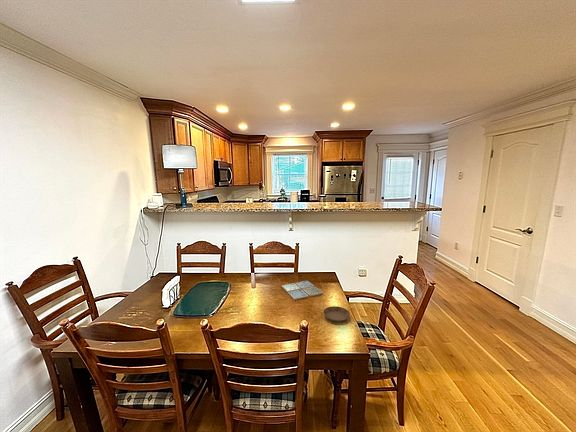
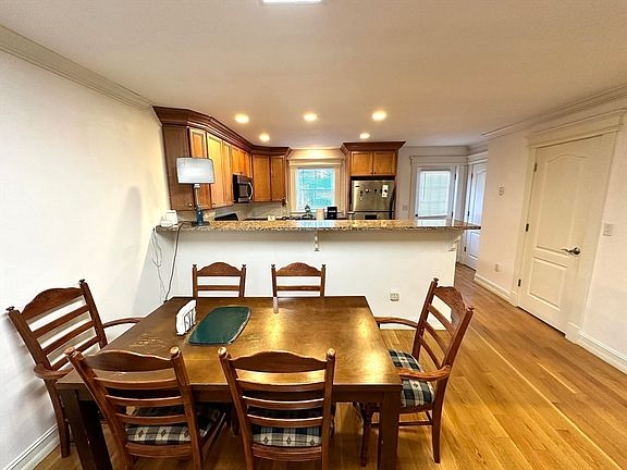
- drink coaster (301, 288)
- saucer (336, 314)
